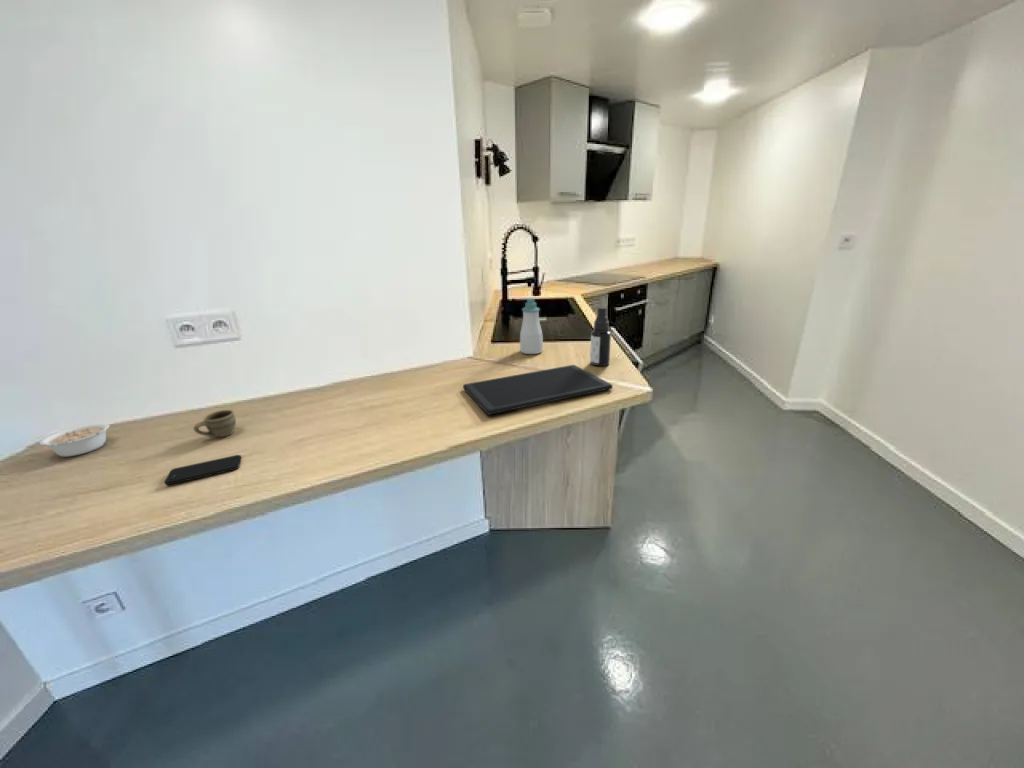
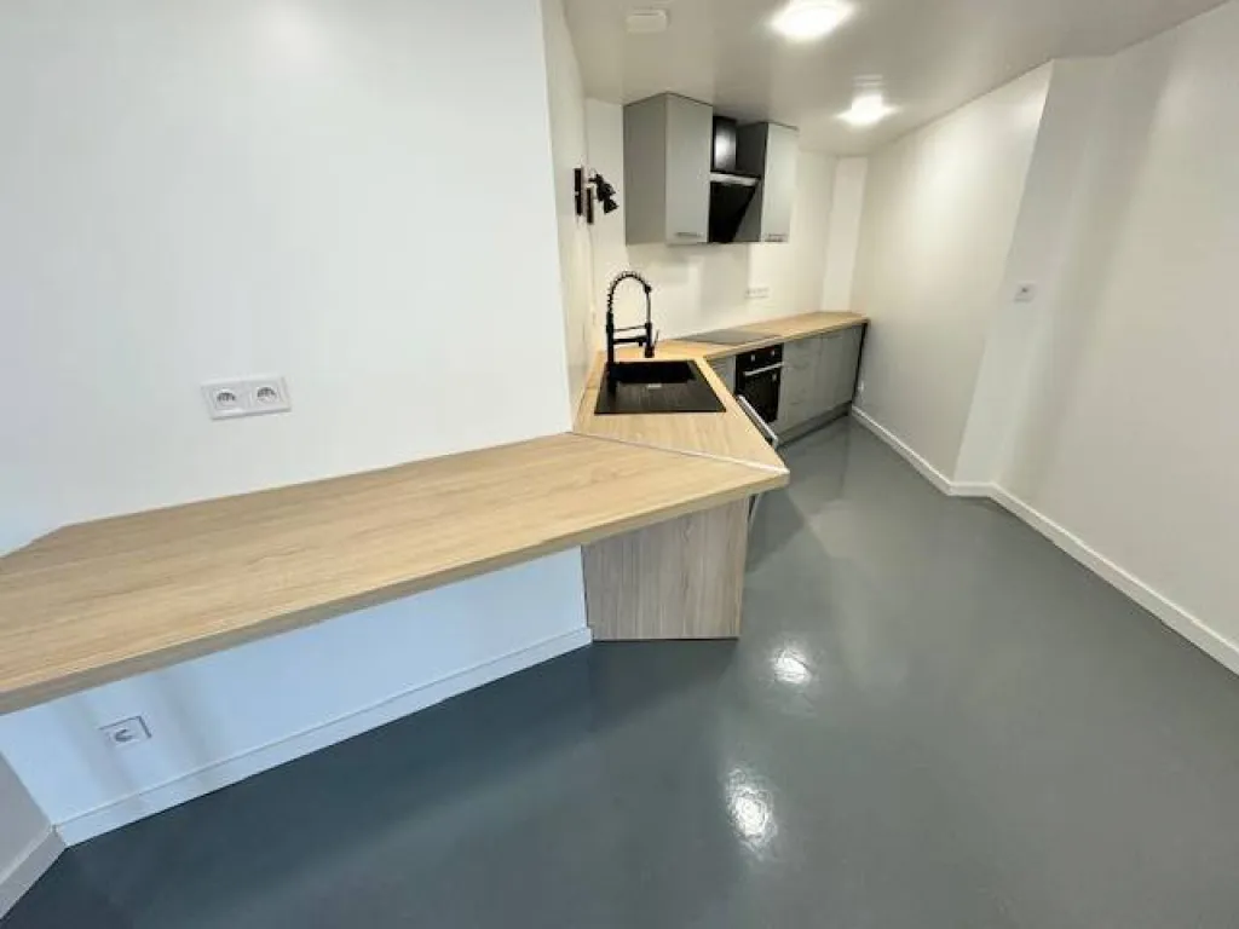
- legume (81, 438)
- cutting board (536, 386)
- soap bottle (531, 325)
- spray bottle (600, 336)
- smartphone (204, 469)
- cup (216, 425)
